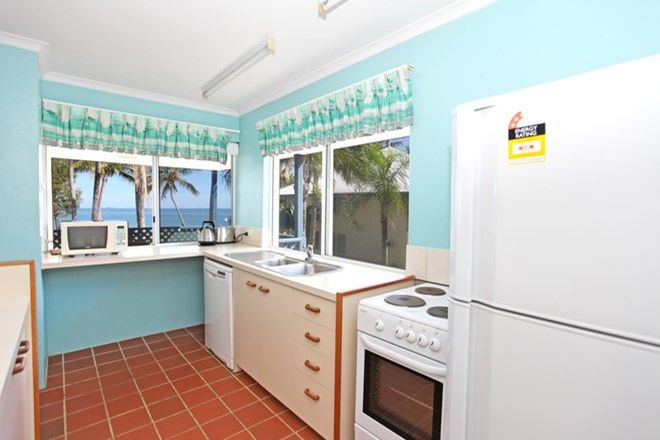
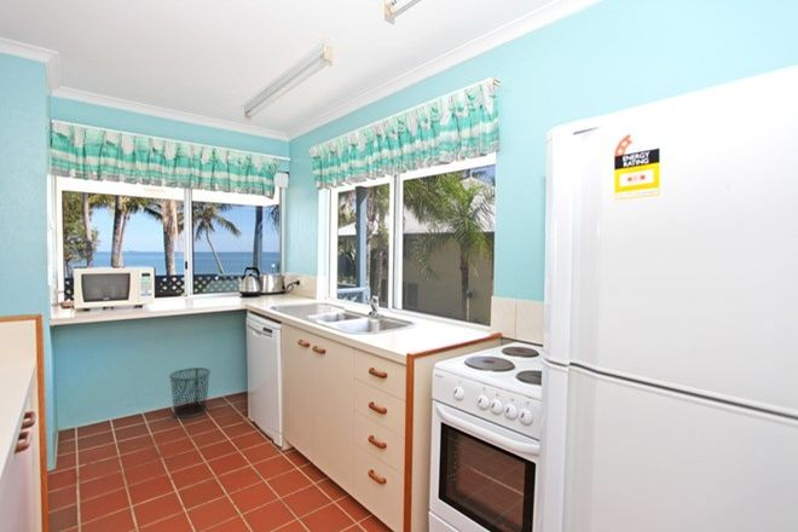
+ waste bin (190, 392)
